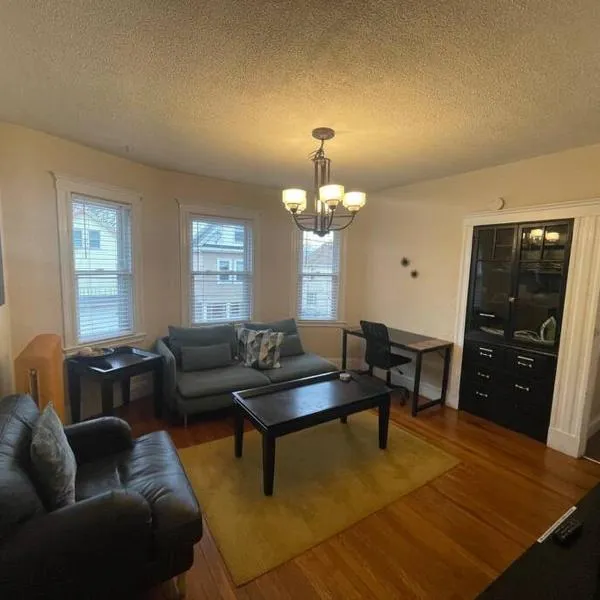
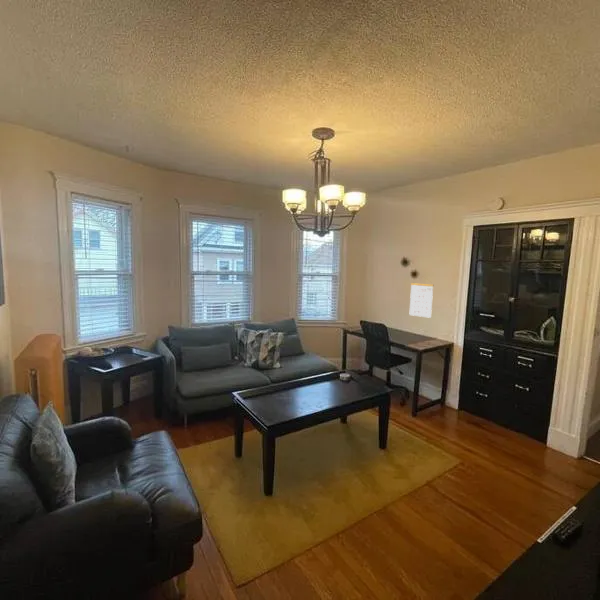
+ calendar (421, 296)
